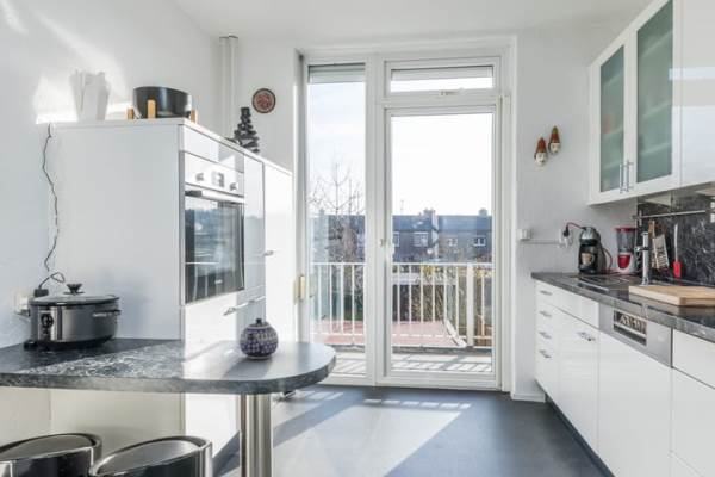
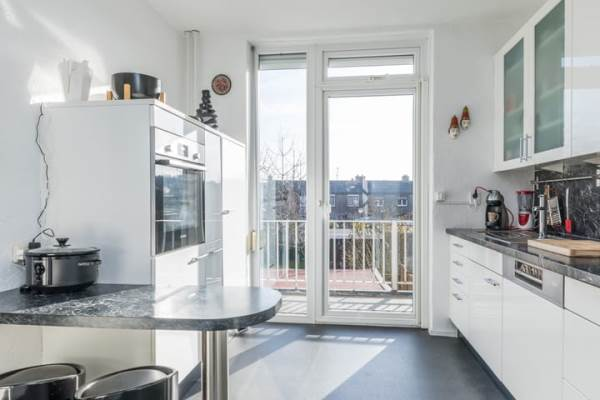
- teapot (259, 336)
